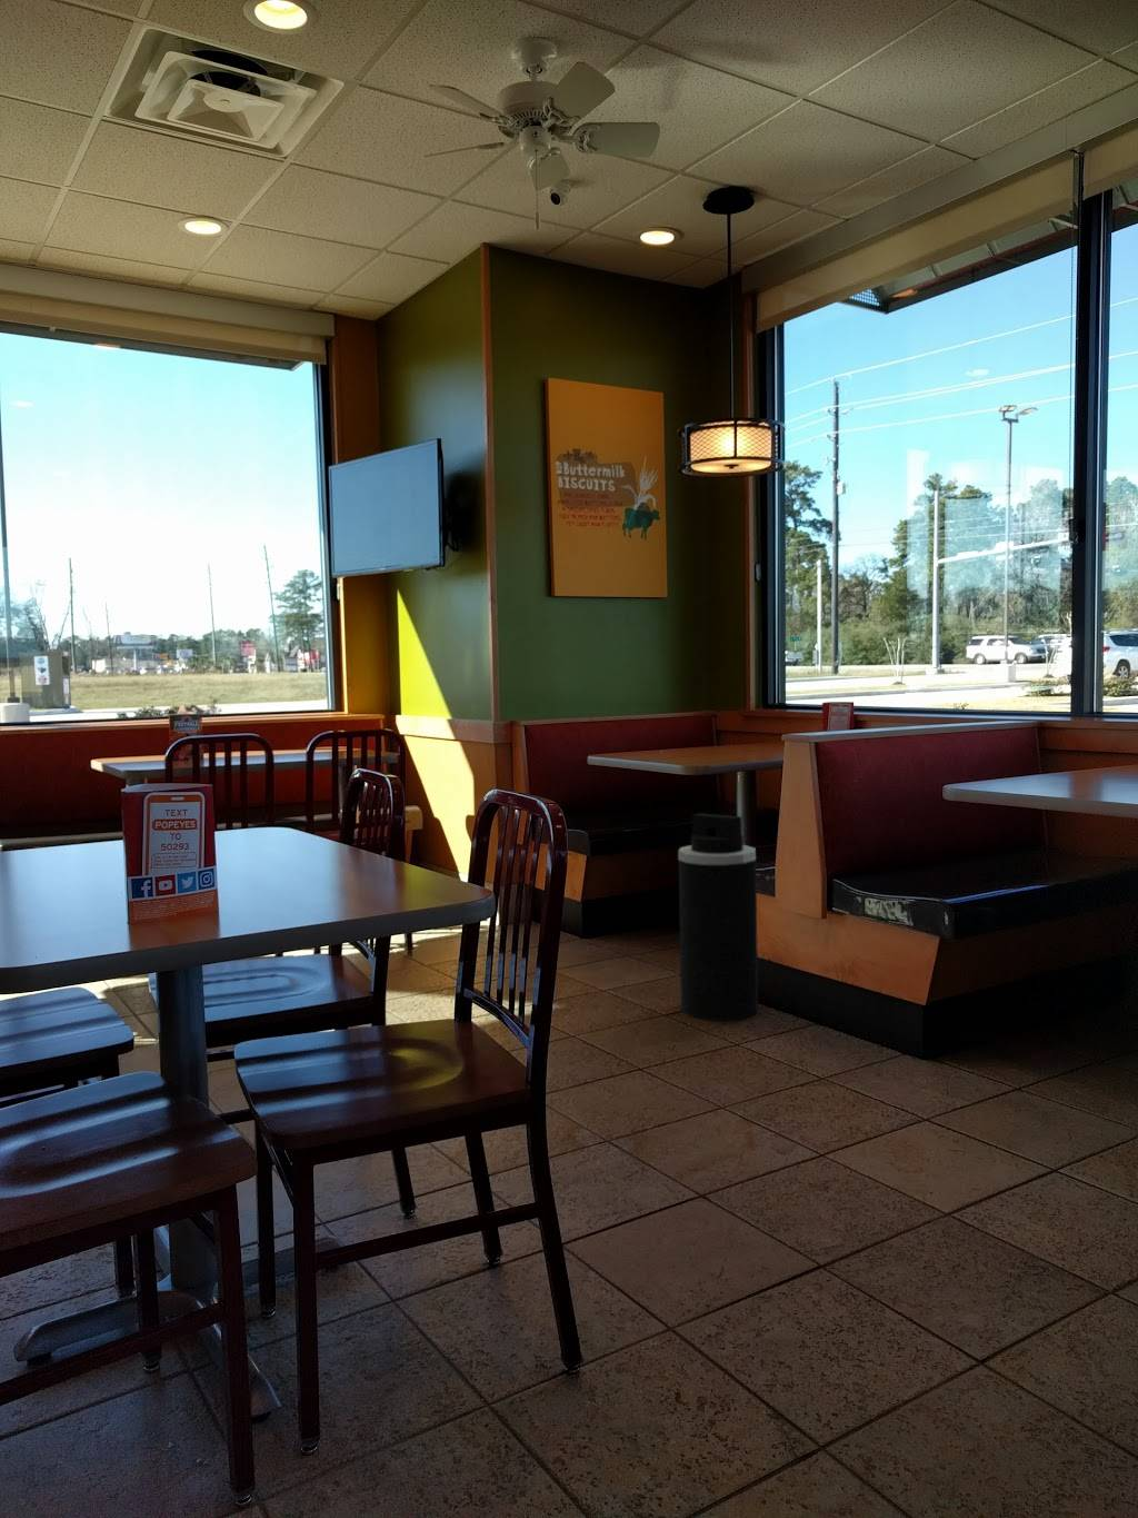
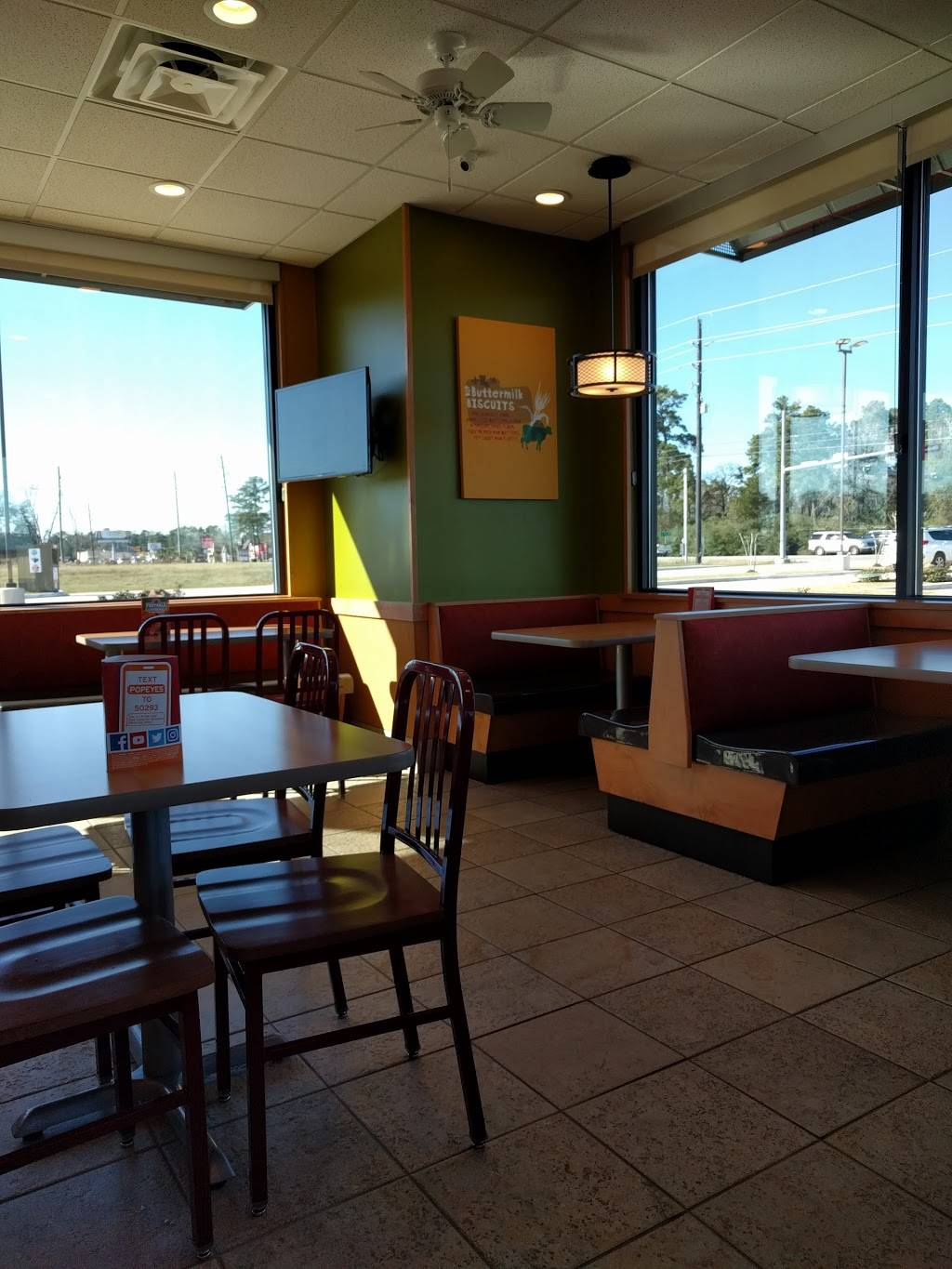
- trash can (718, 912)
